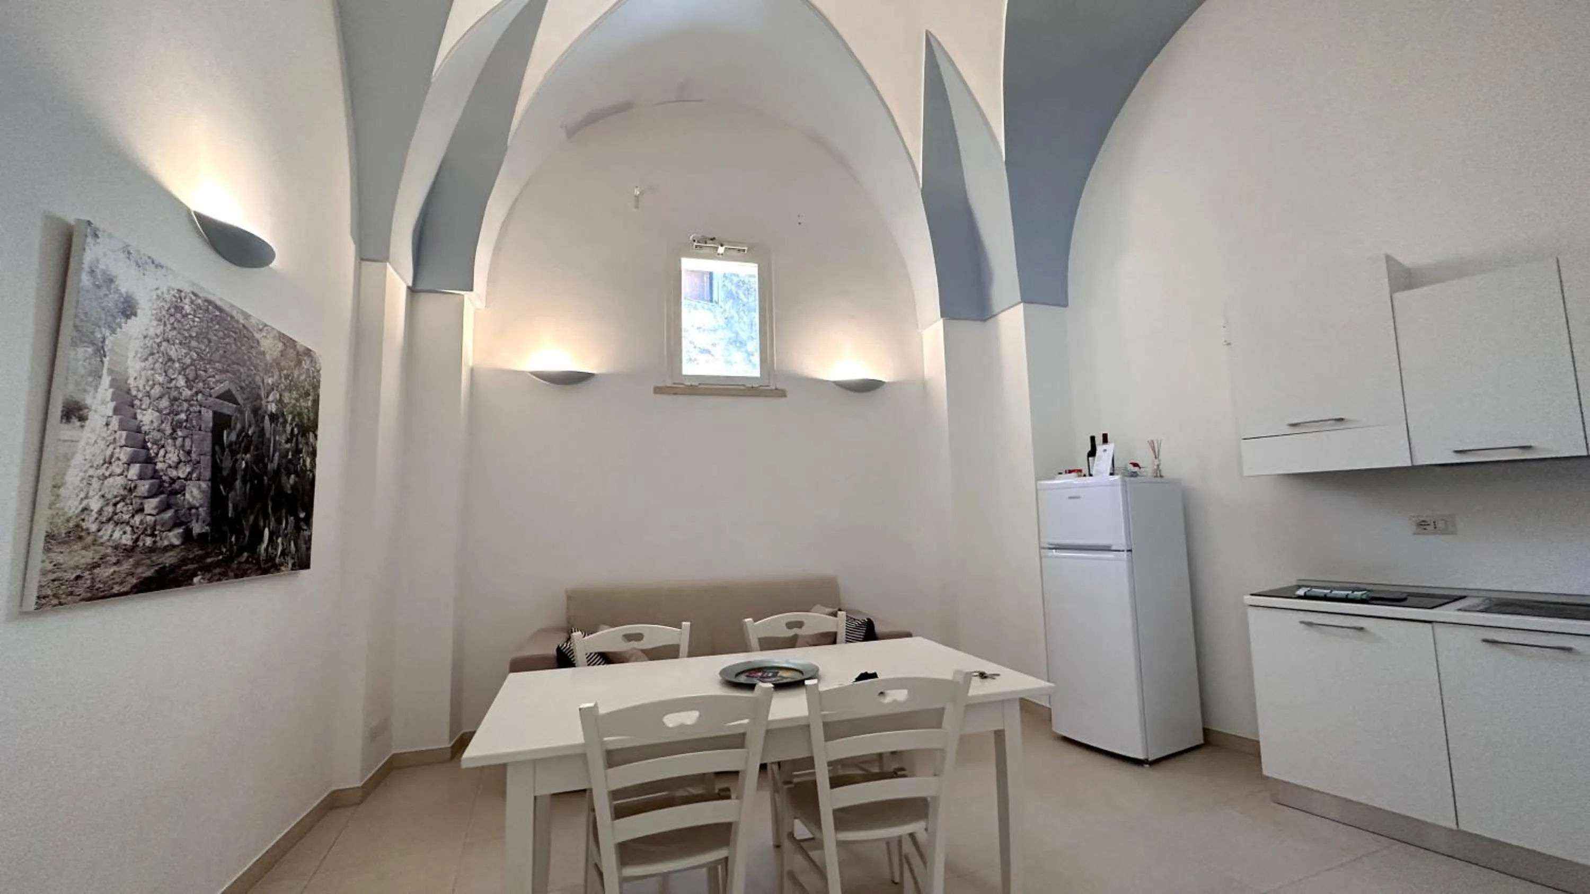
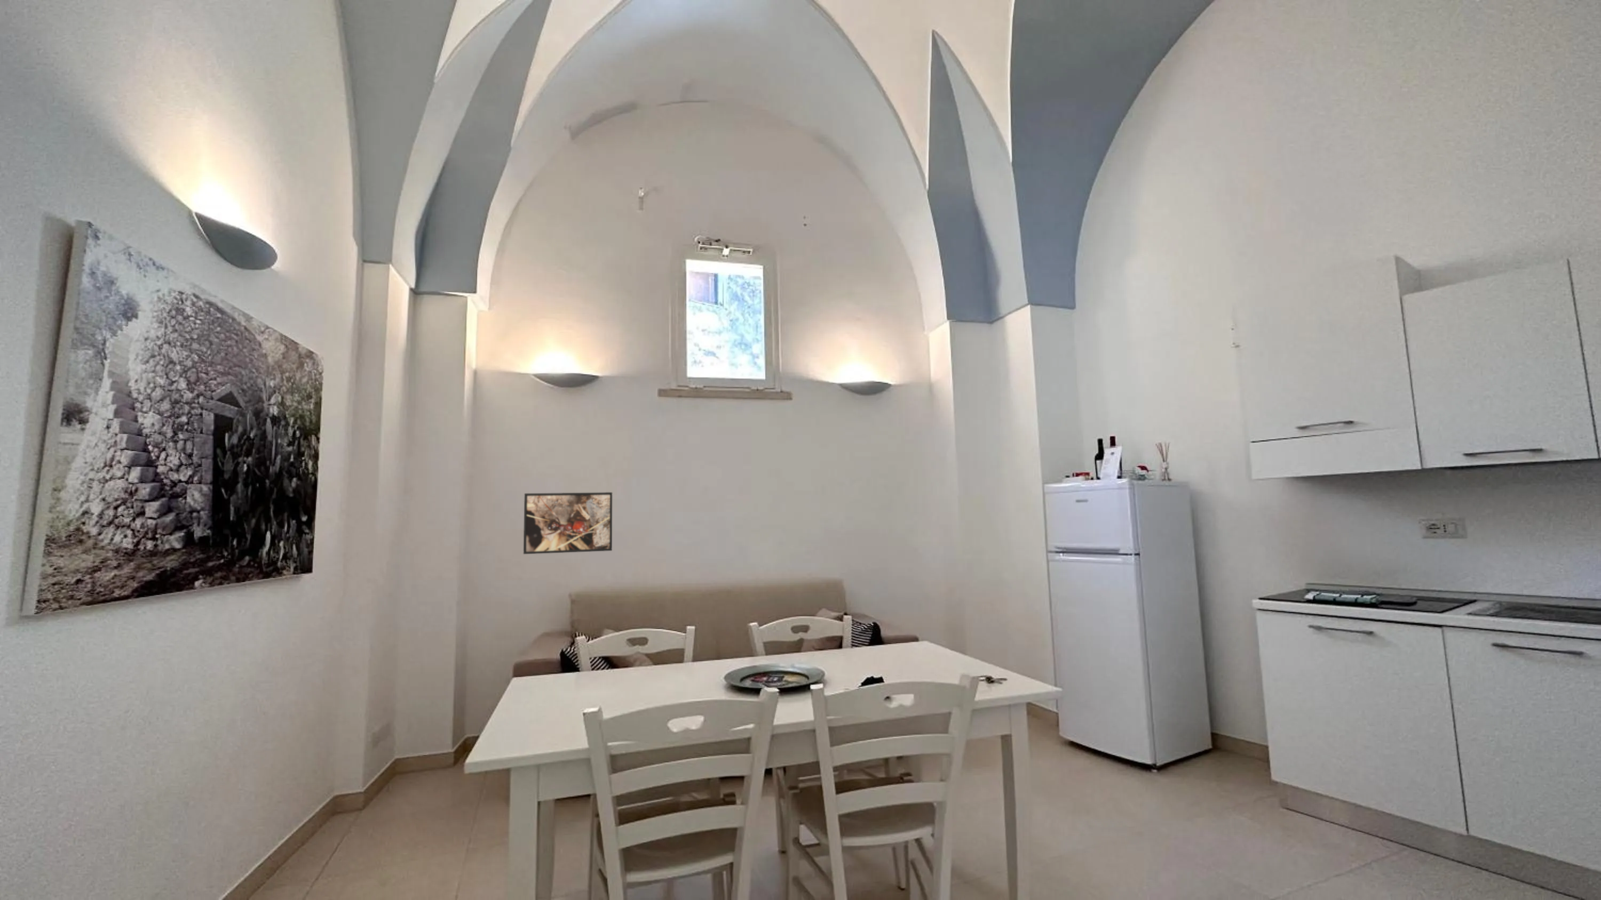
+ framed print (568, 522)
